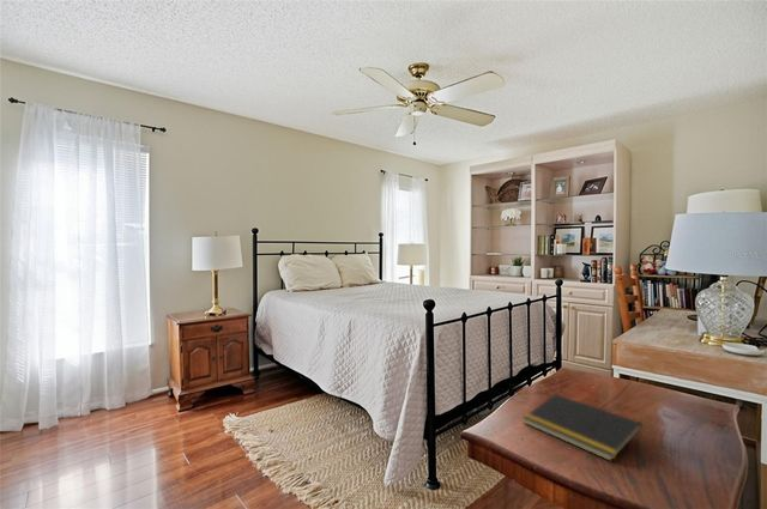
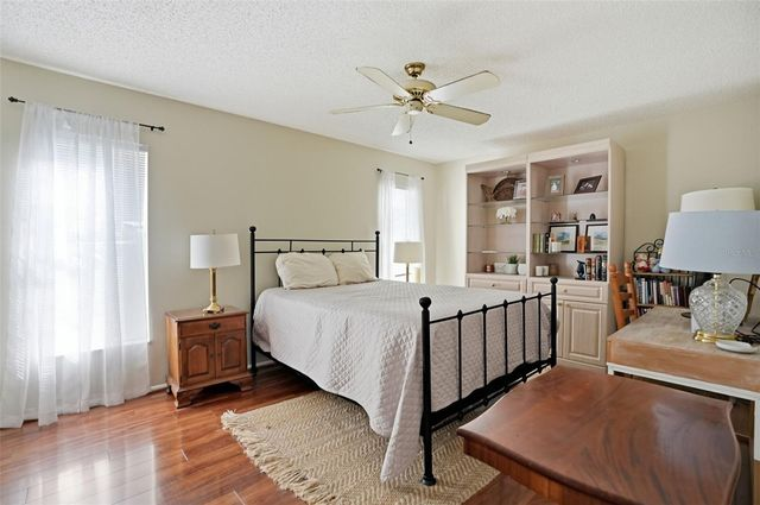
- notepad (579, 422)
